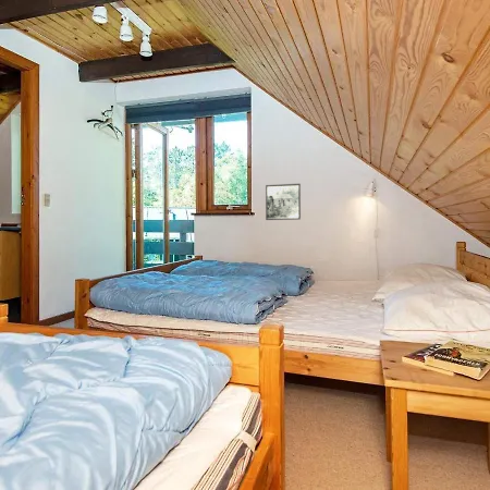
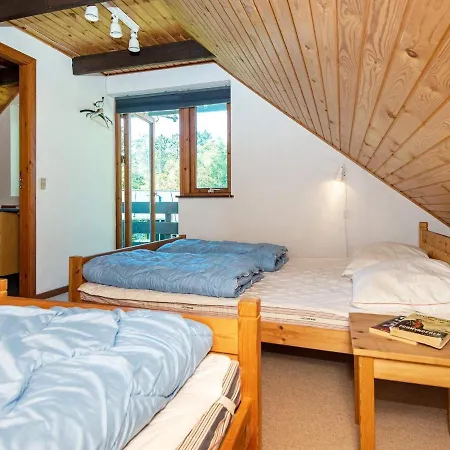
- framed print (282, 201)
